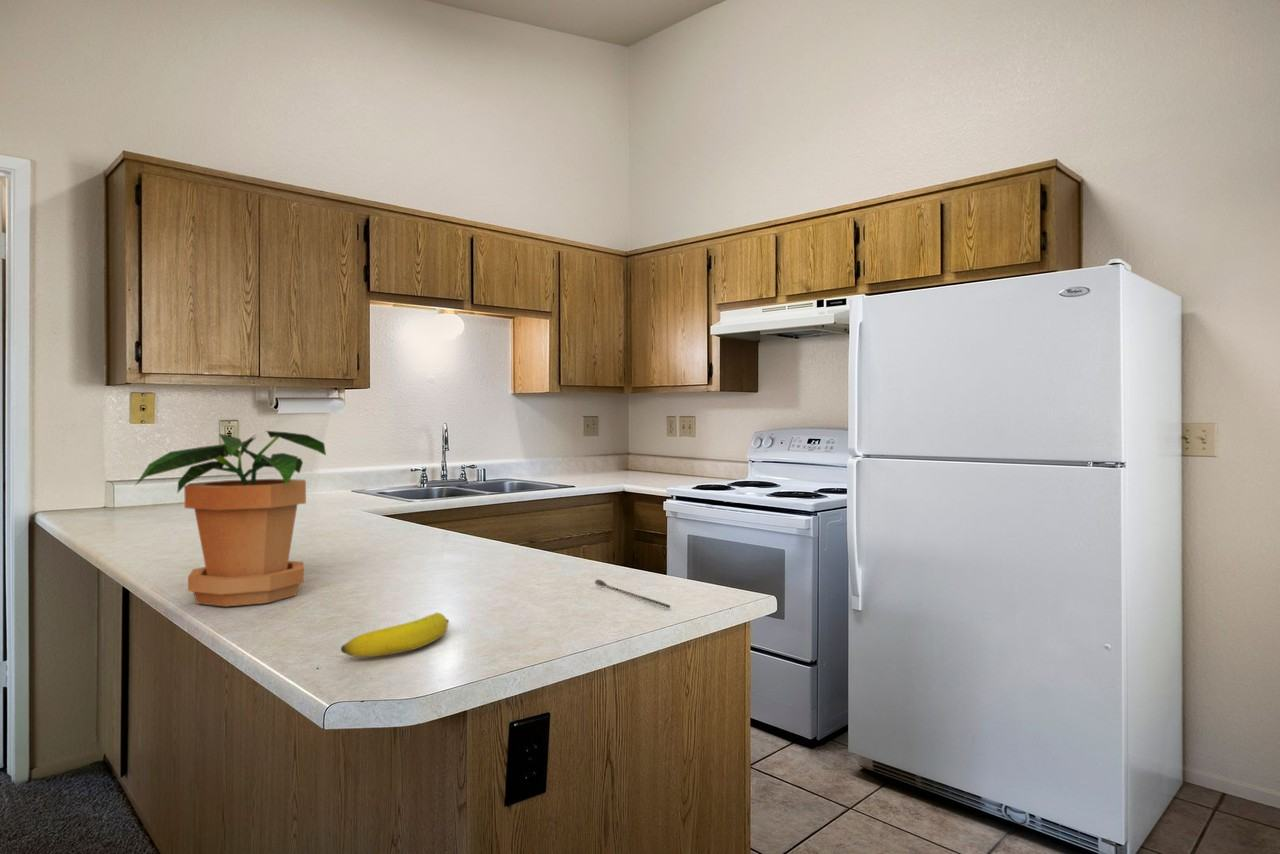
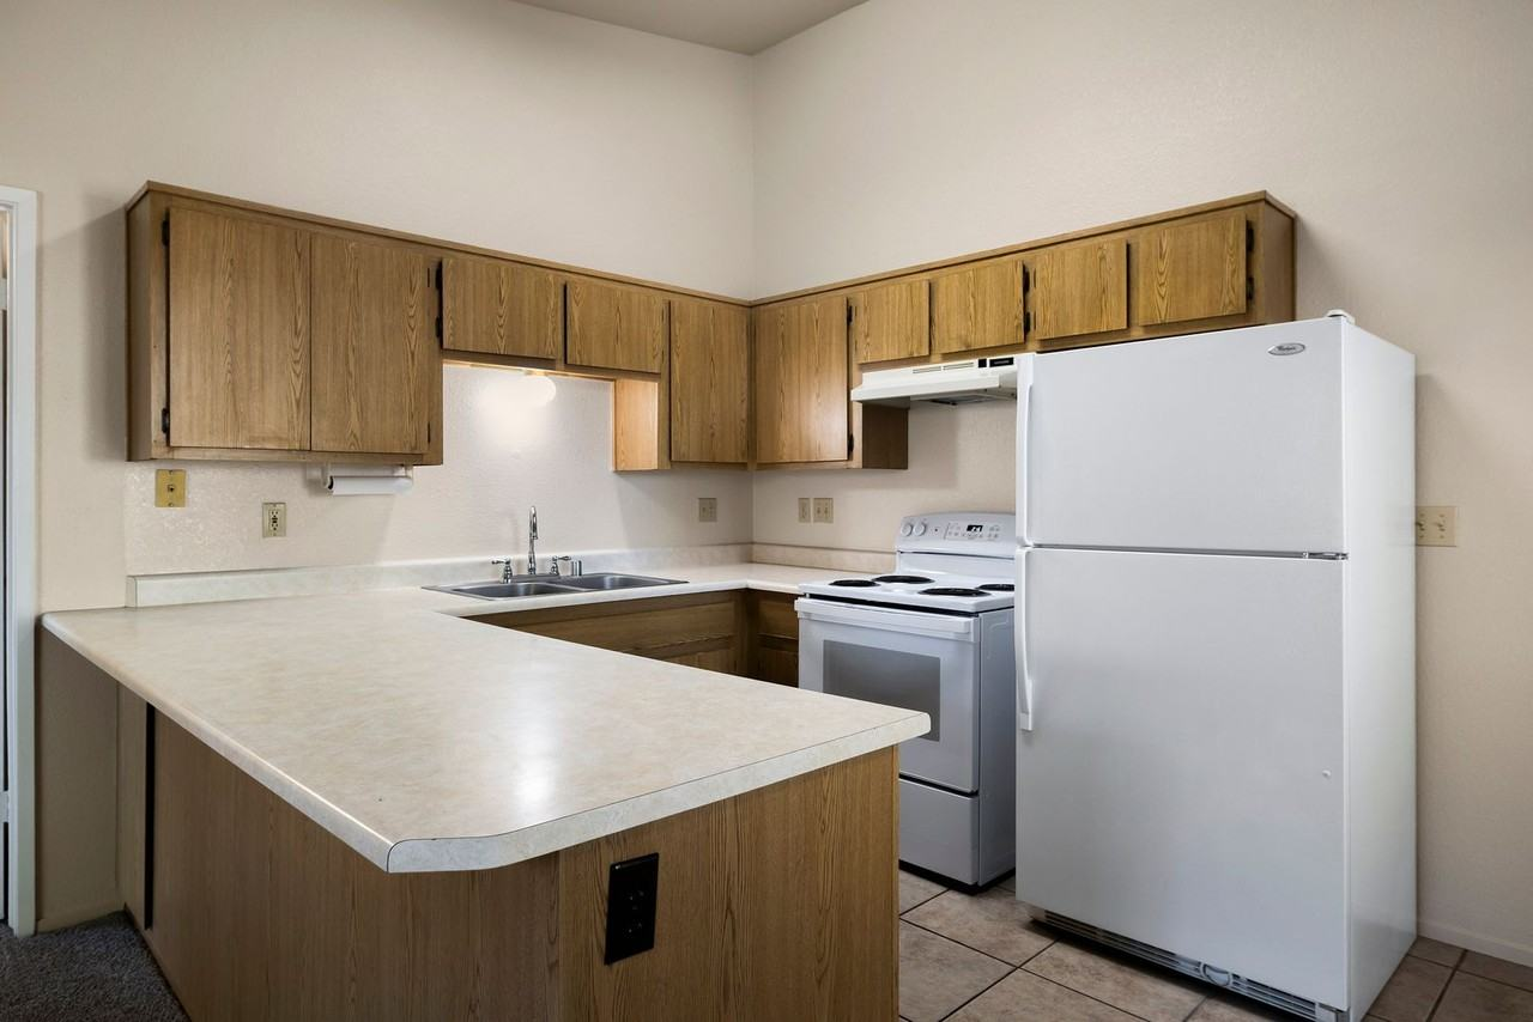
- banana (410, 629)
- potted plant (230, 513)
- stirrer (632, 593)
